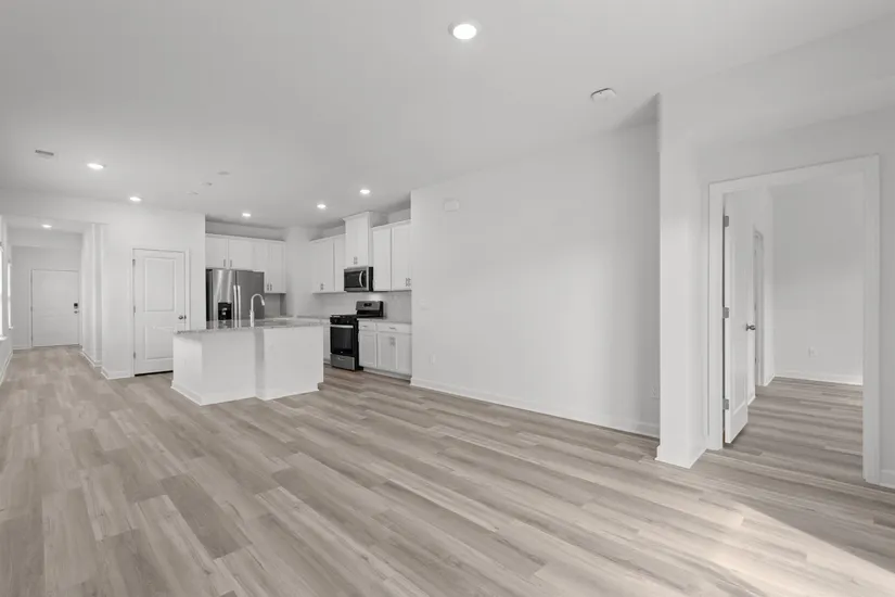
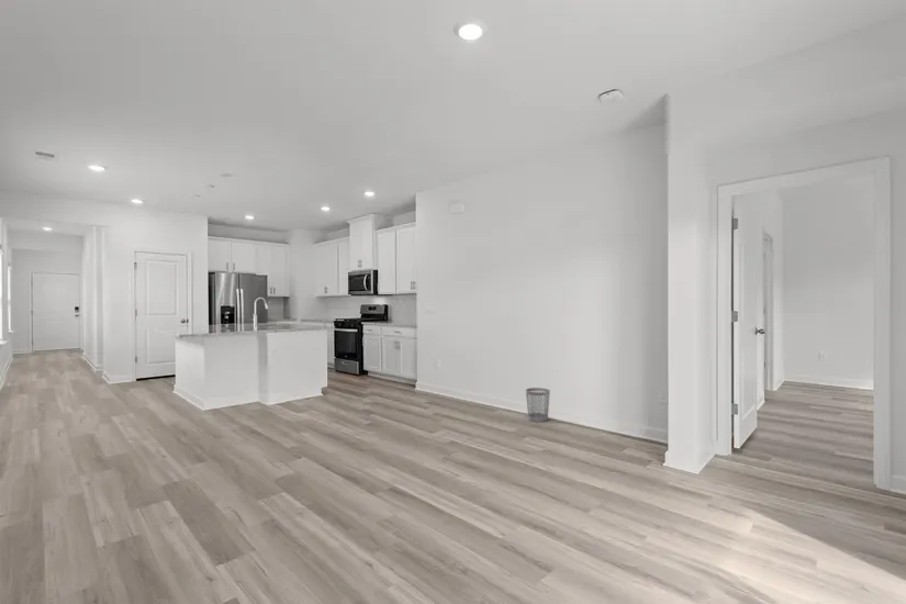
+ wastebasket (537, 404)
